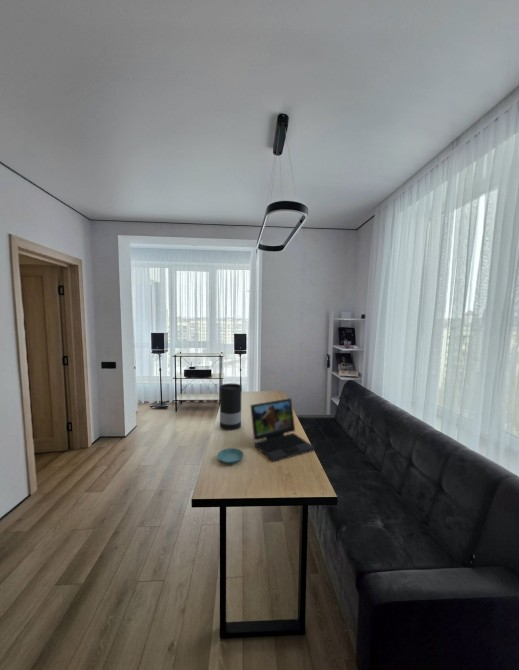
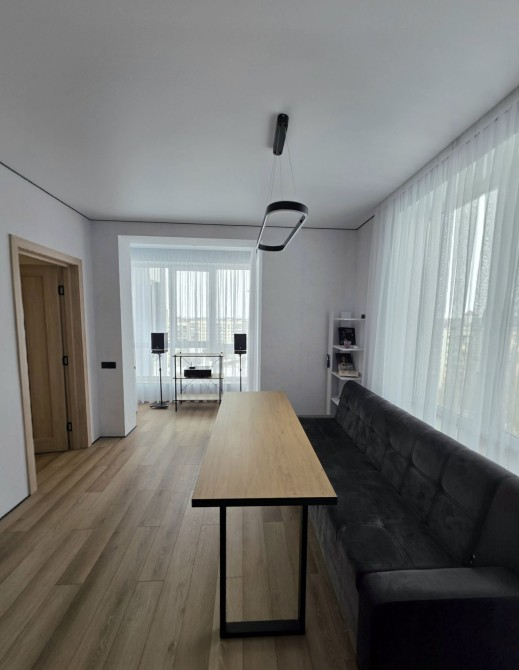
- vase (230, 406)
- saucer (230, 456)
- laptop (282, 426)
